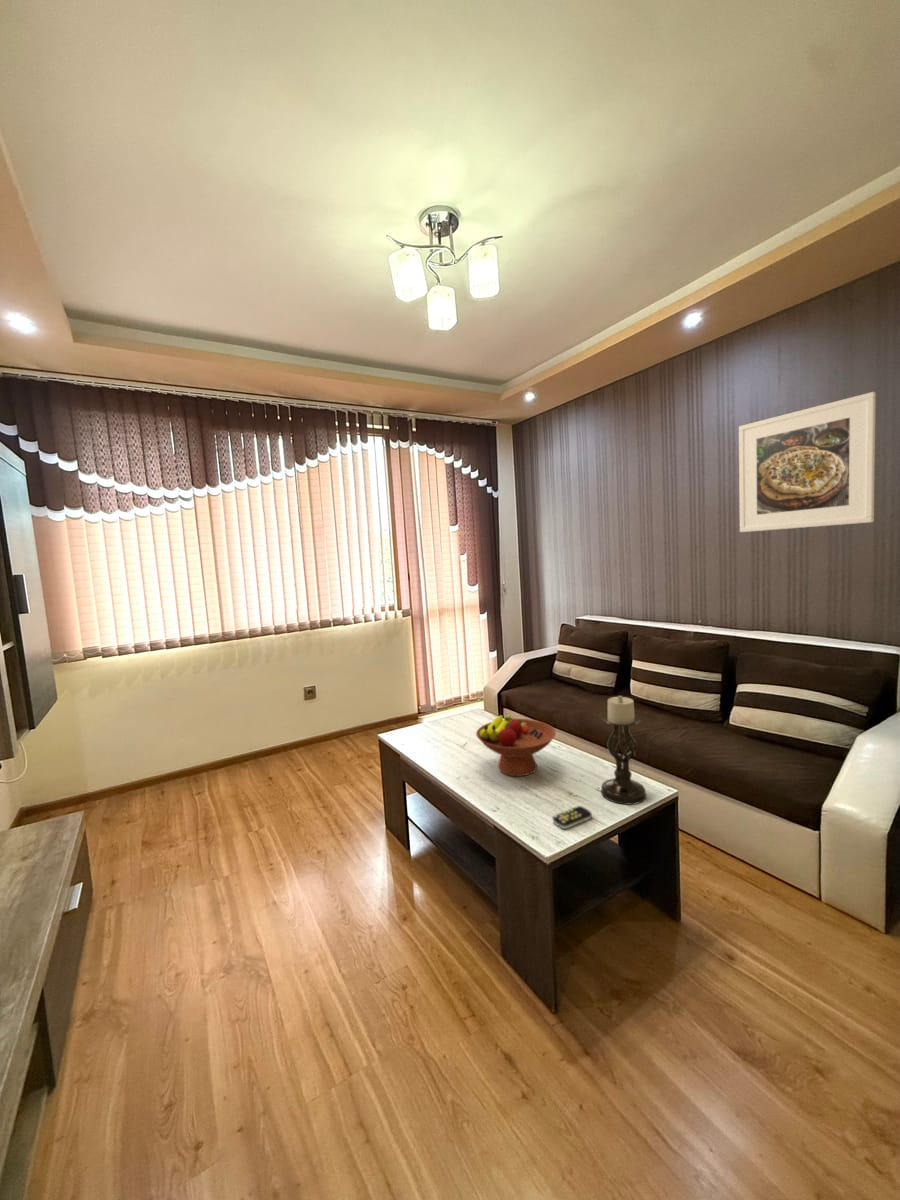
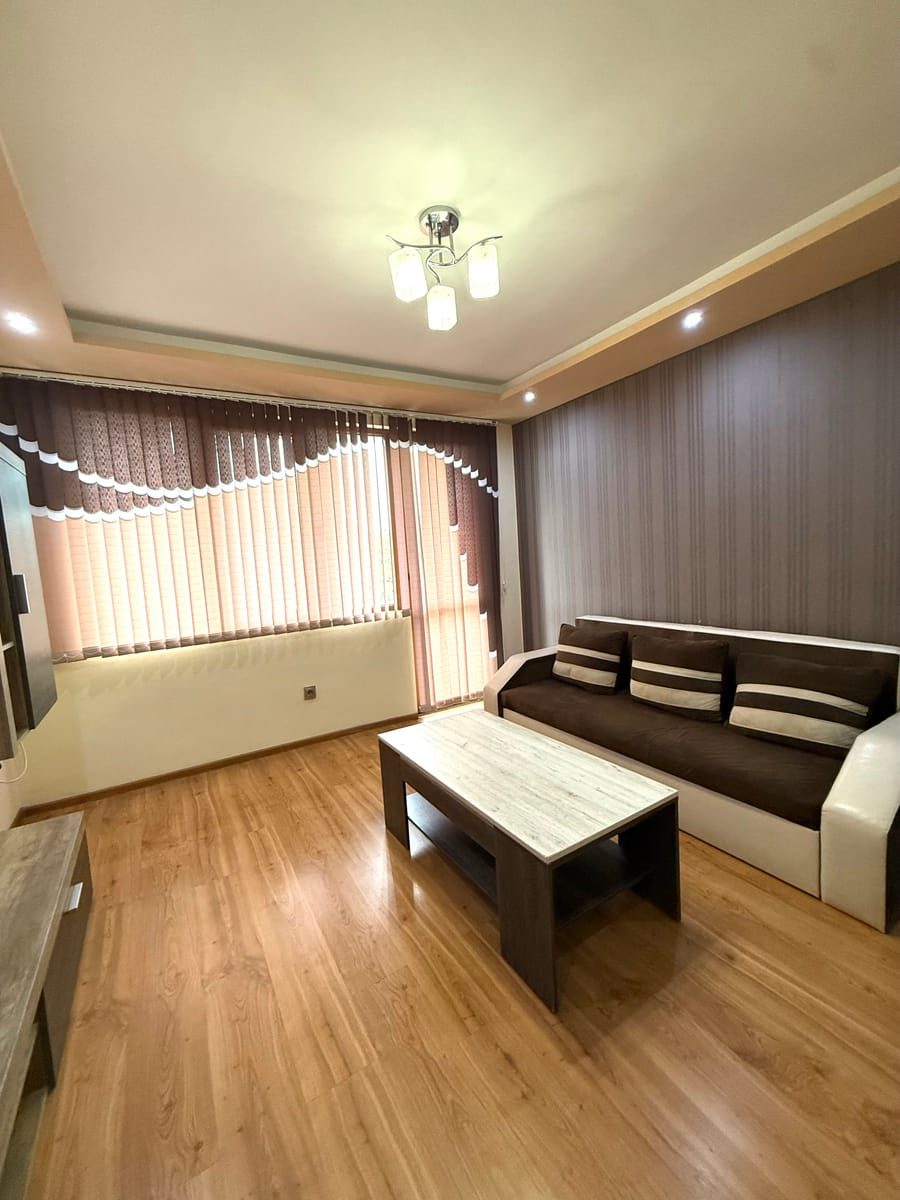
- fruit bowl (516, 743)
- remote control (572, 816)
- candle holder (621, 745)
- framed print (800, 469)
